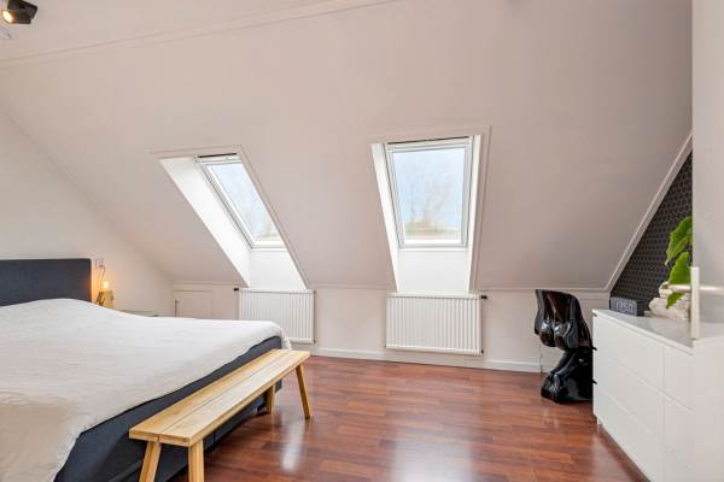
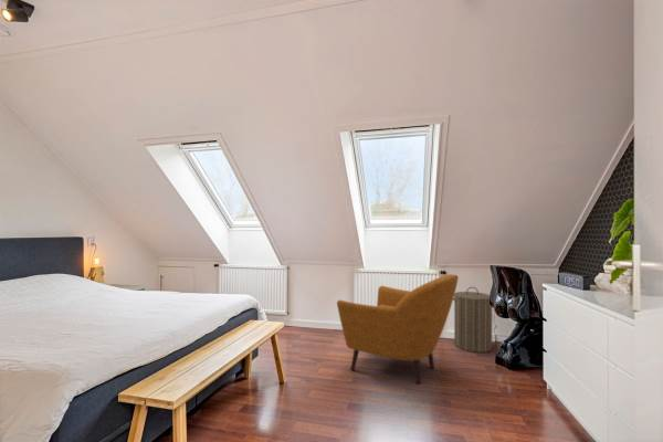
+ laundry hamper (472, 316)
+ armchair (403, 320)
